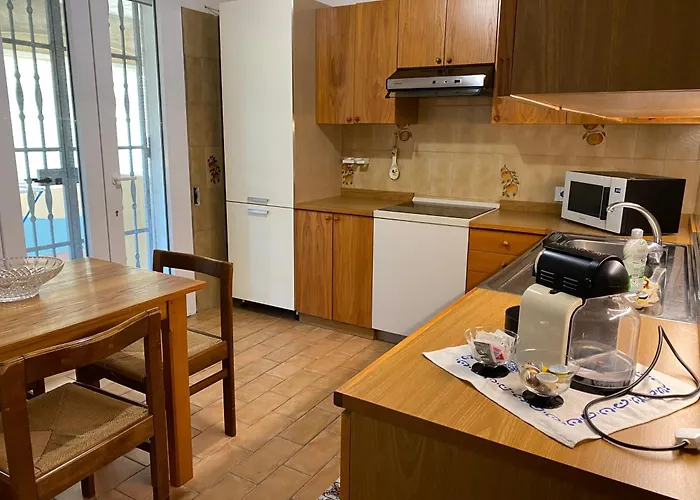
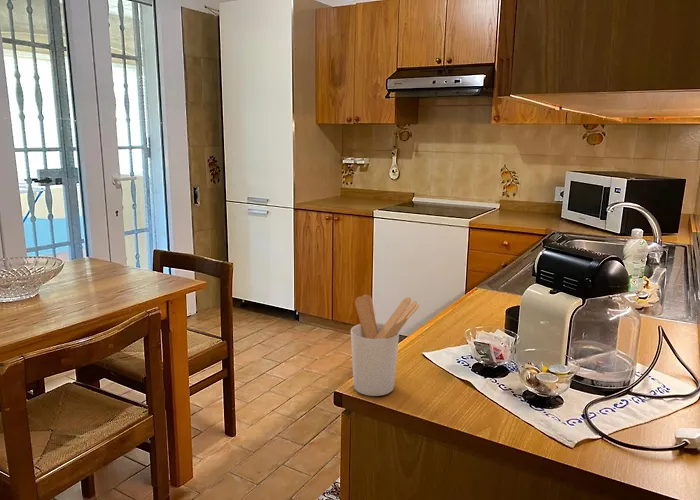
+ utensil holder (385, 342)
